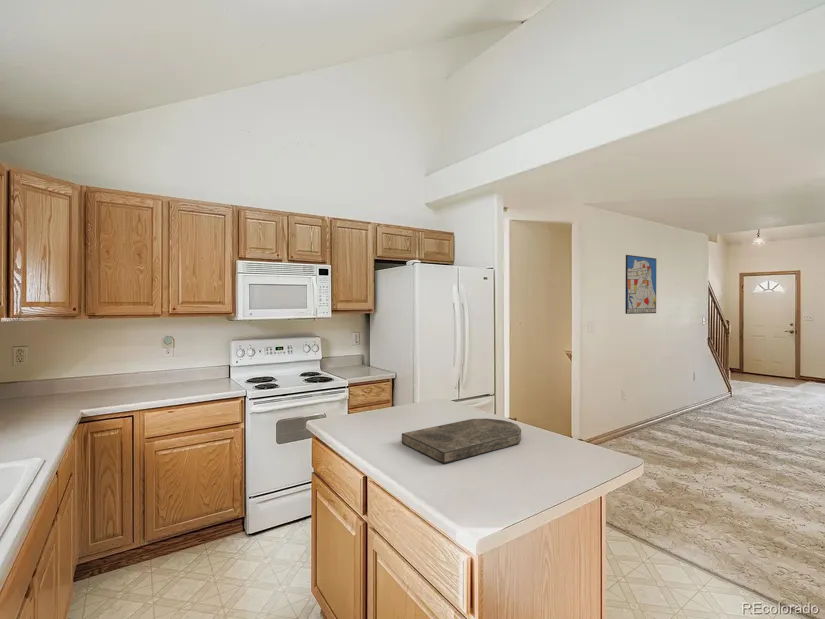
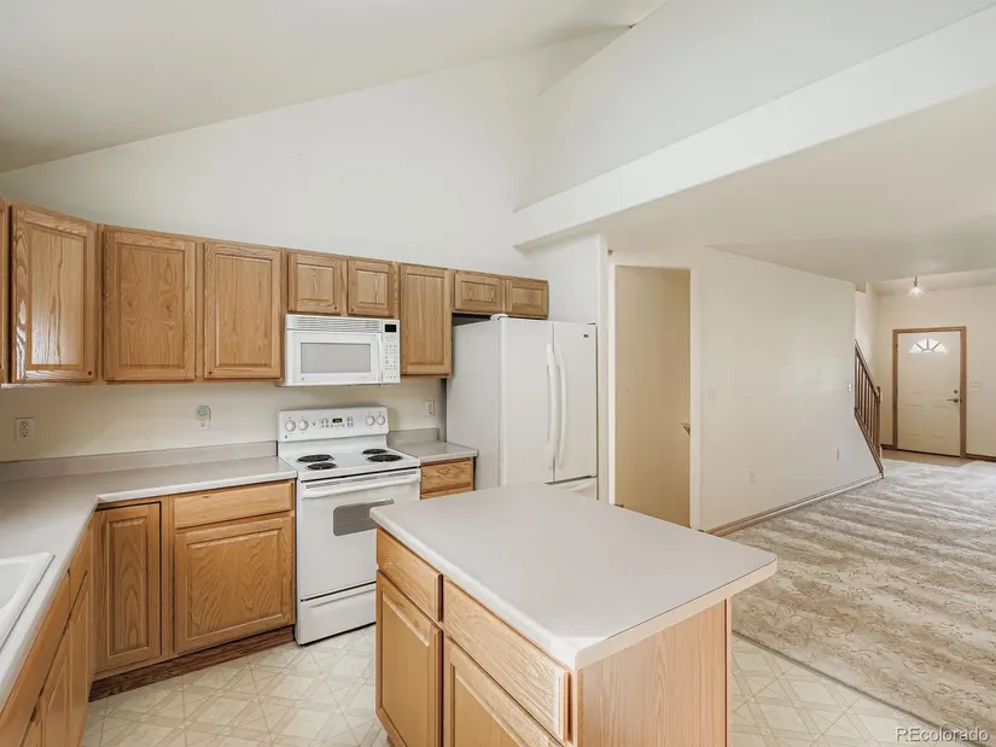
- wall art (641, 285)
- cutting board (469, 436)
